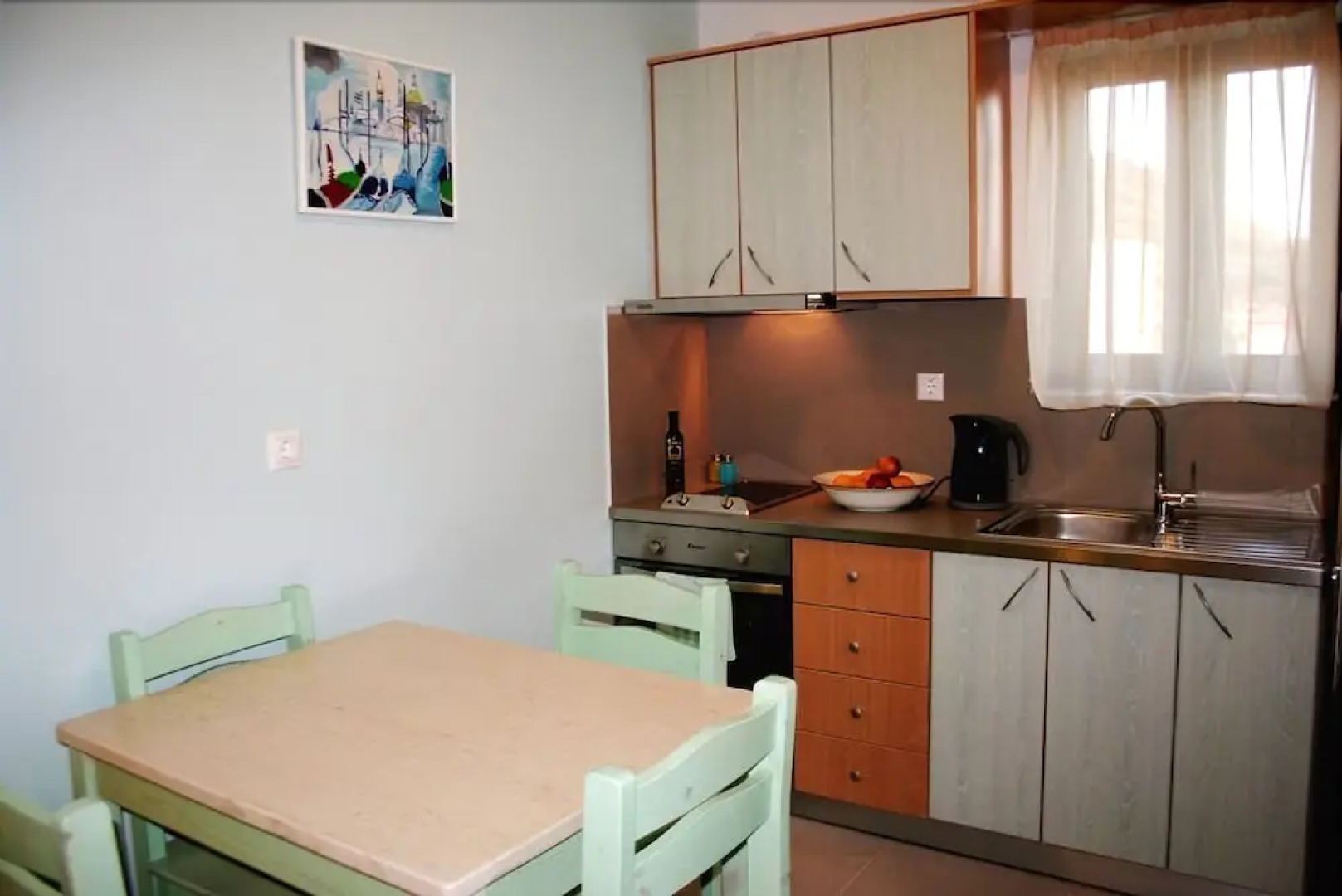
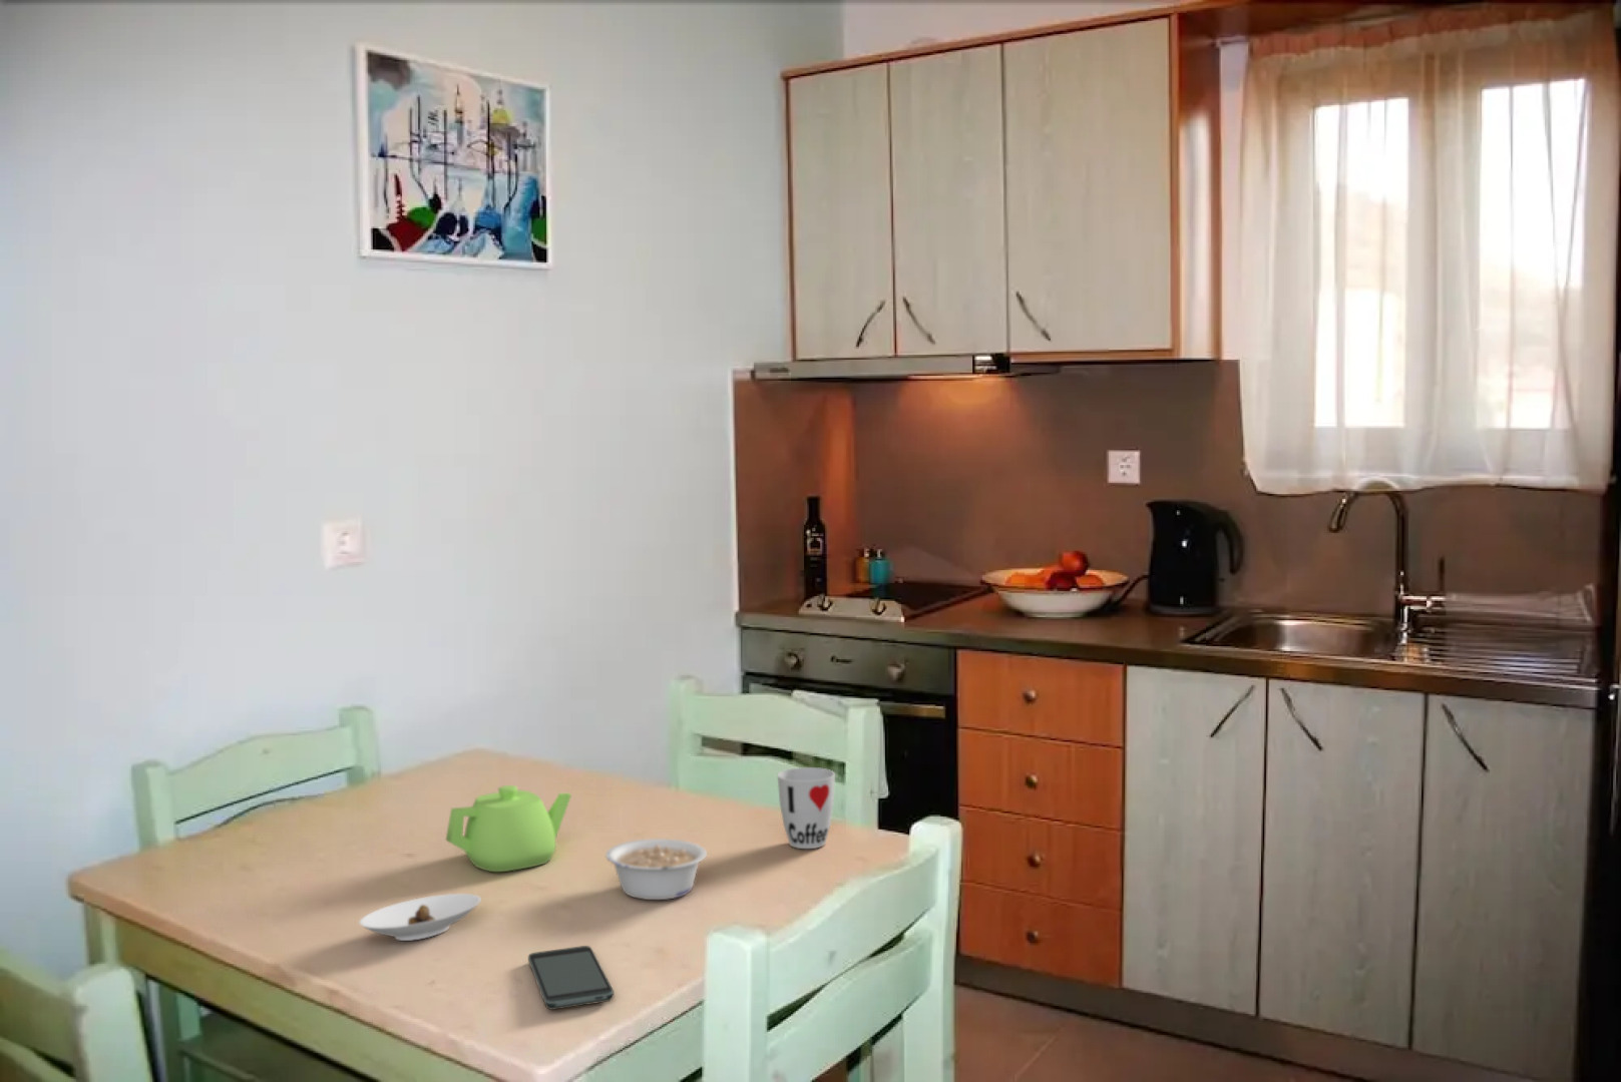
+ smartphone (569, 976)
+ teapot (510, 822)
+ cup (806, 809)
+ legume (658, 867)
+ saucer (422, 919)
